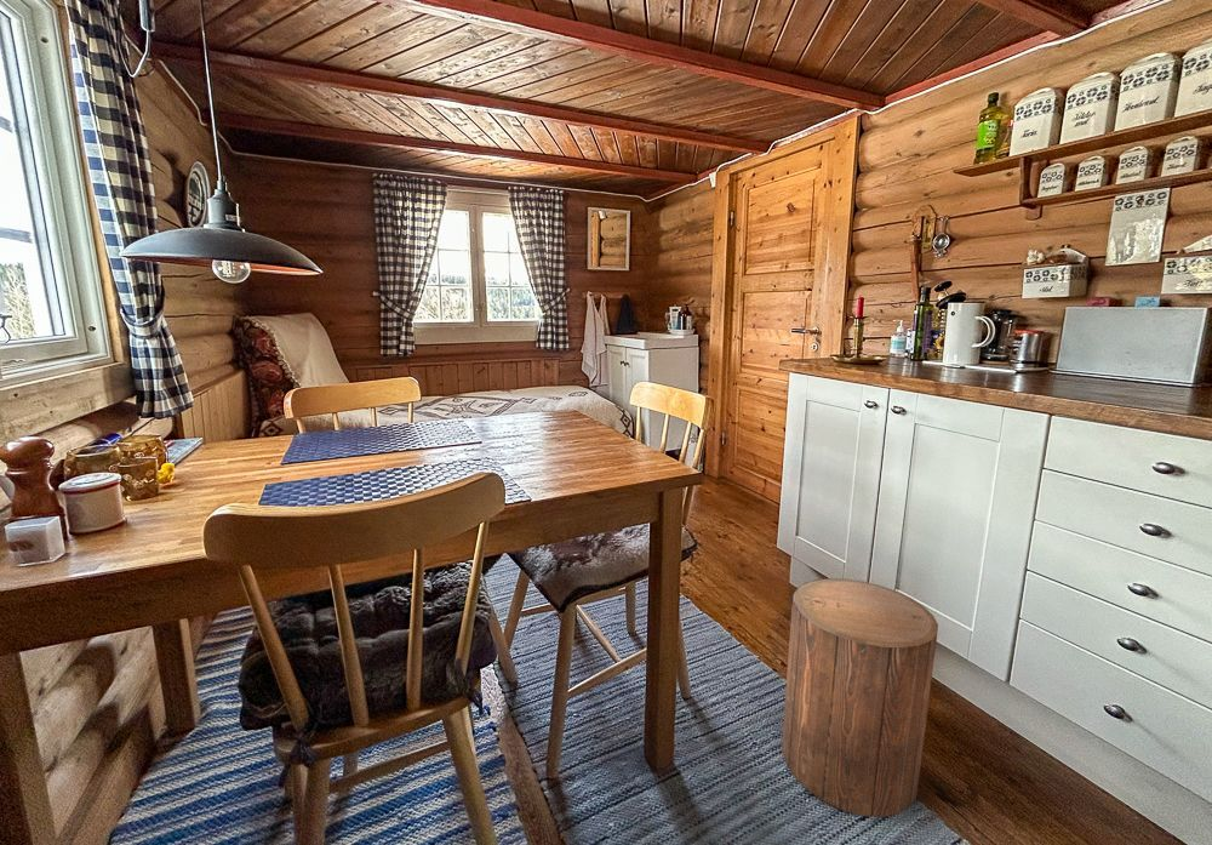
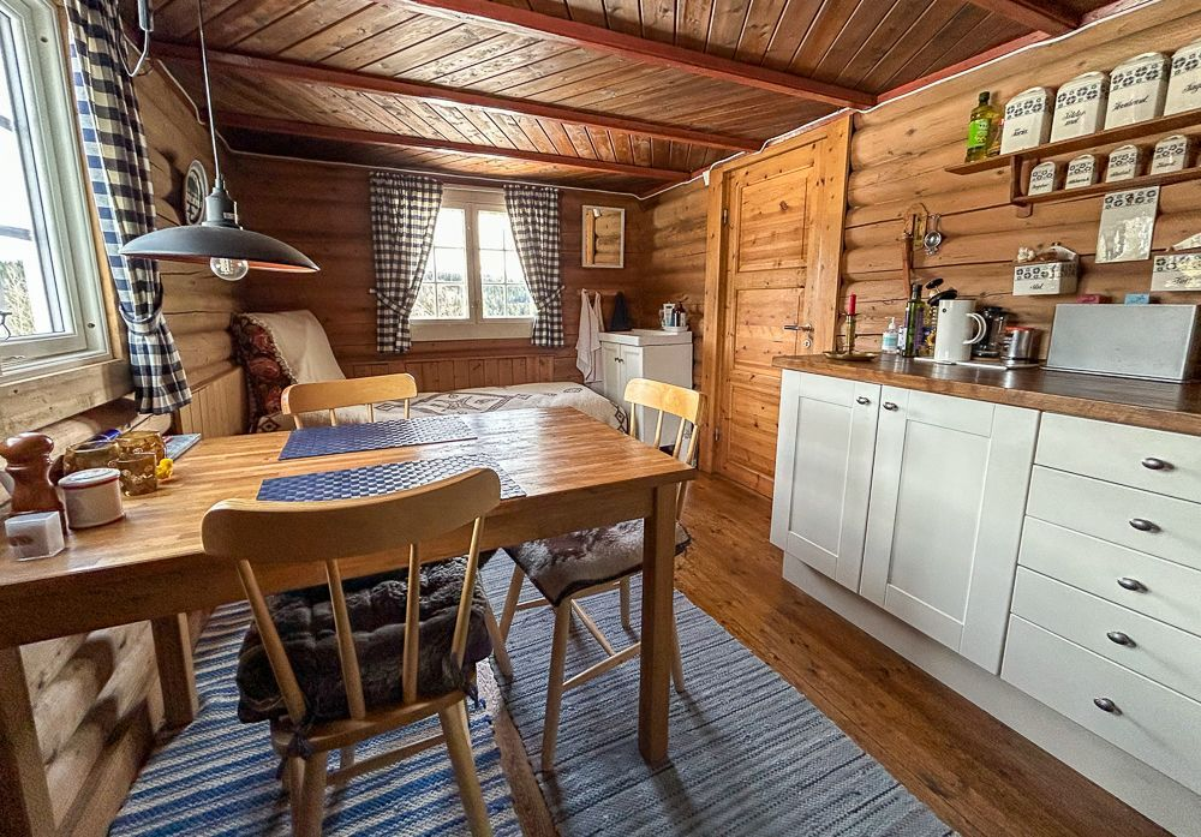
- stool (853, 686)
